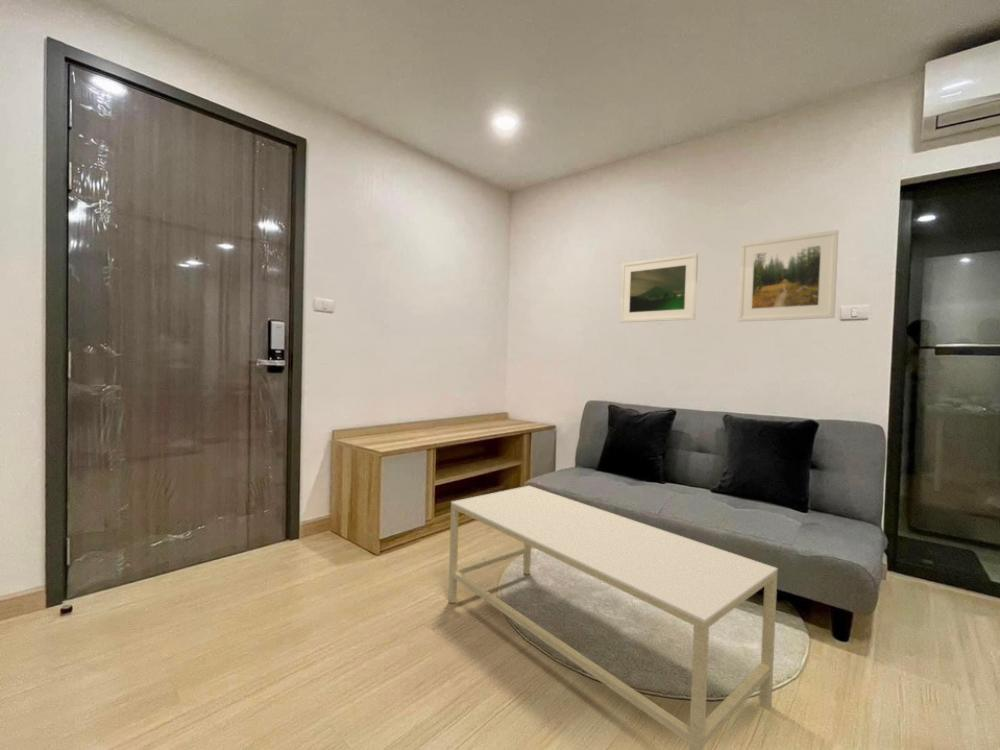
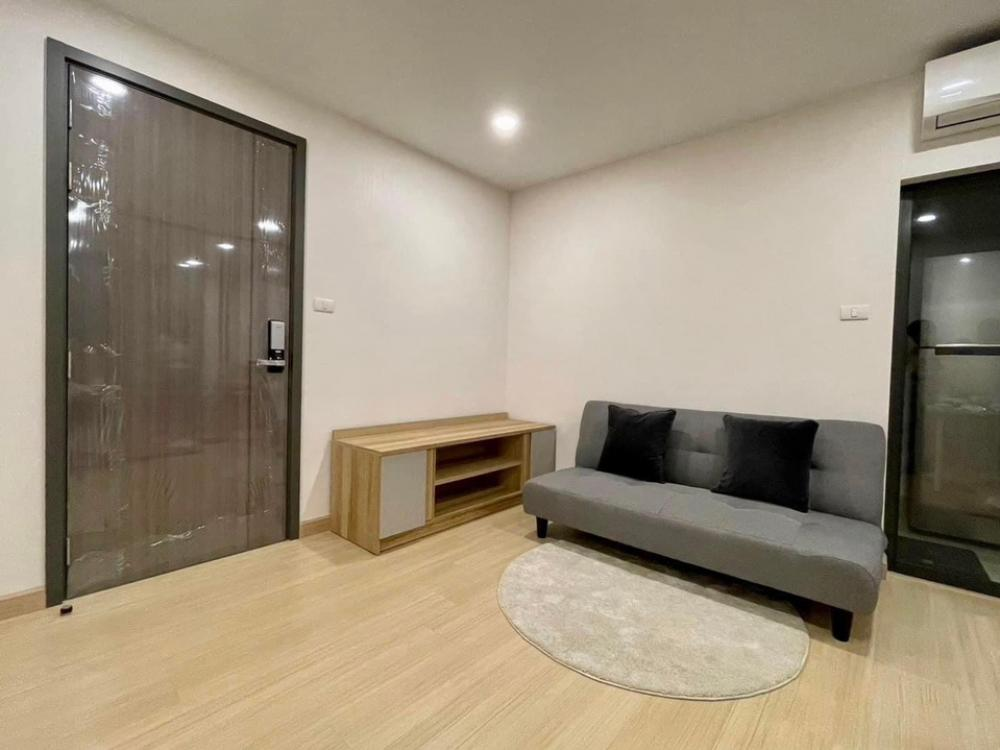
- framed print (656, 289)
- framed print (785, 278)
- coffee table (591, 575)
